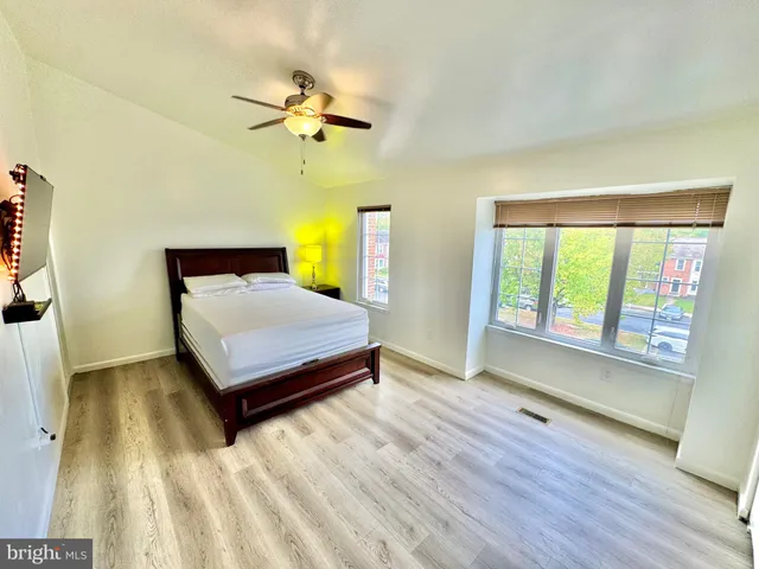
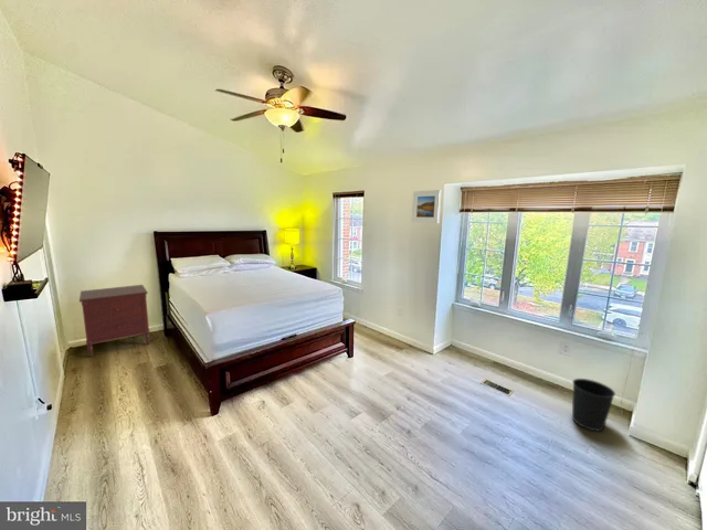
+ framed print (425, 206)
+ dresser (117, 318)
+ wastebasket (590, 404)
